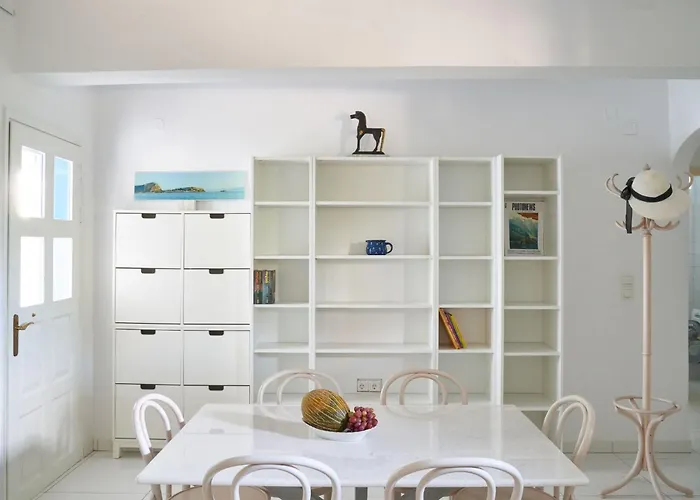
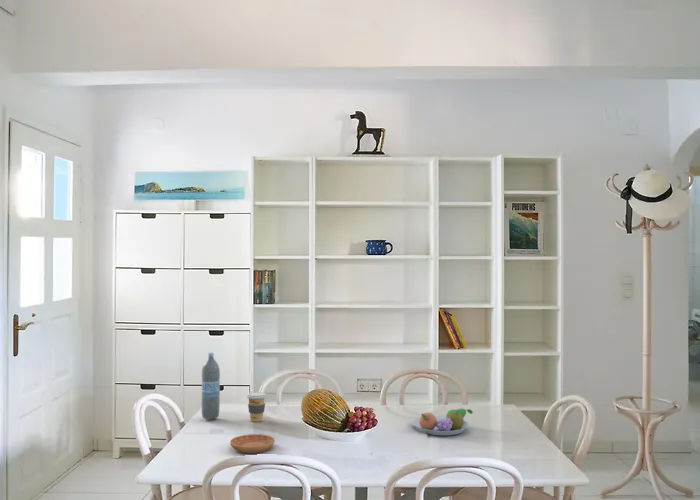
+ saucer (252, 444)
+ fruit bowl (442, 417)
+ coffee cup (256, 406)
+ water bottle (210, 385)
